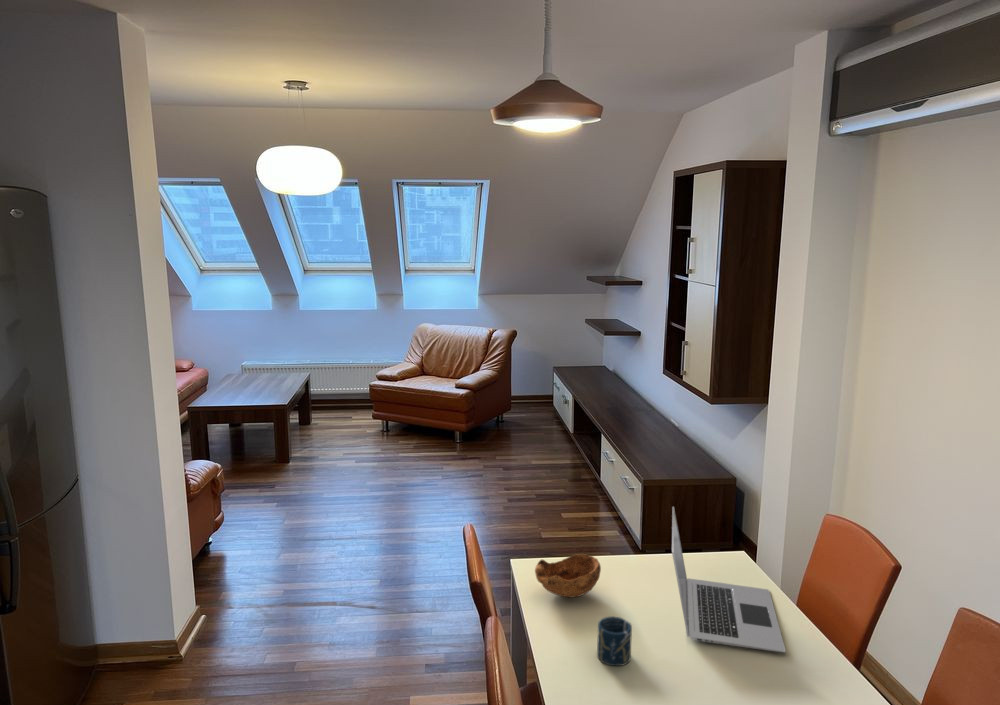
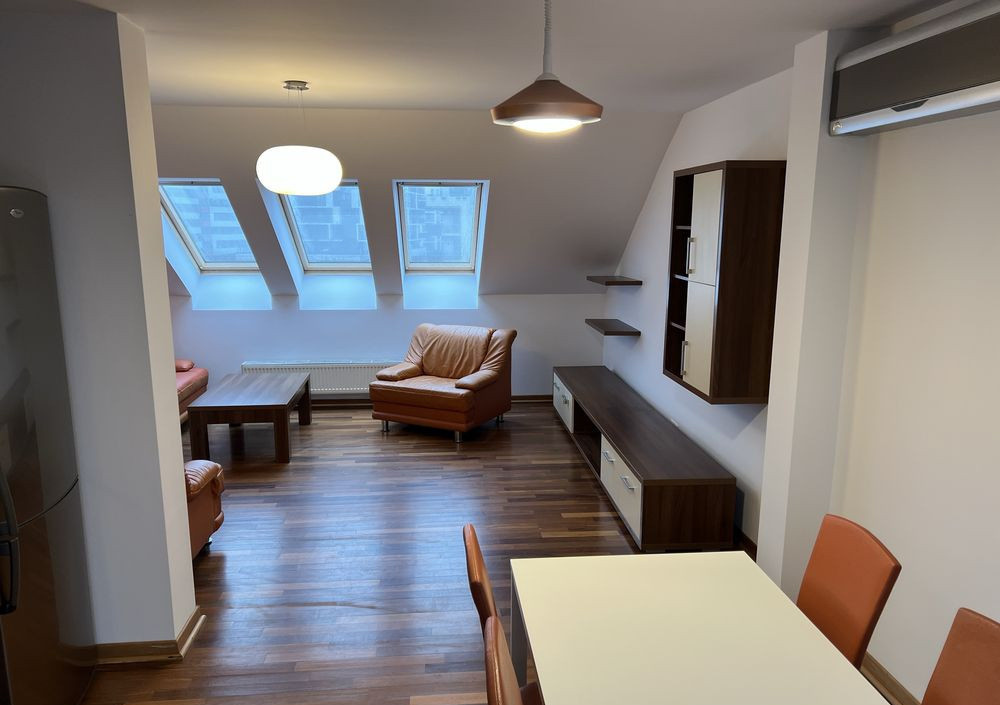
- bowl (566, 577)
- cup (614, 644)
- laptop (723, 583)
